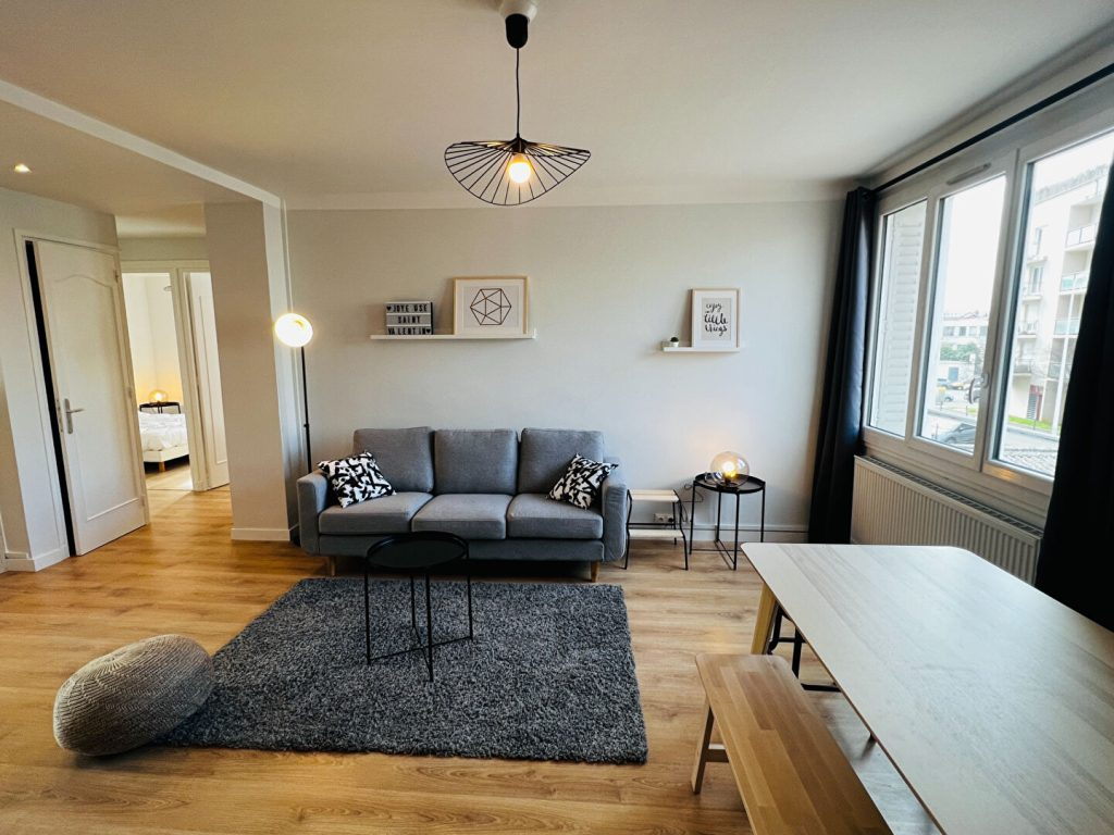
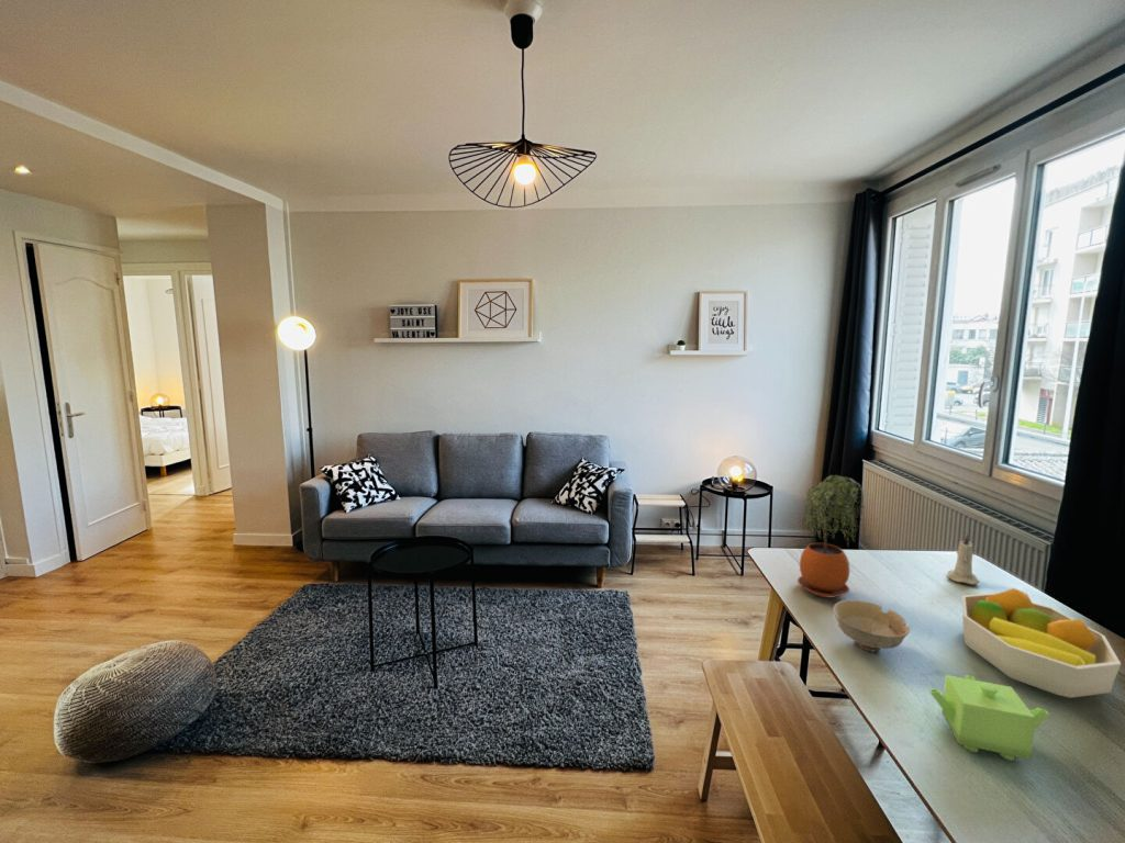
+ candle (964, 555)
+ teapot (981, 707)
+ potted plant (831, 535)
+ fruit bowl (1029, 636)
+ bowl (869, 630)
